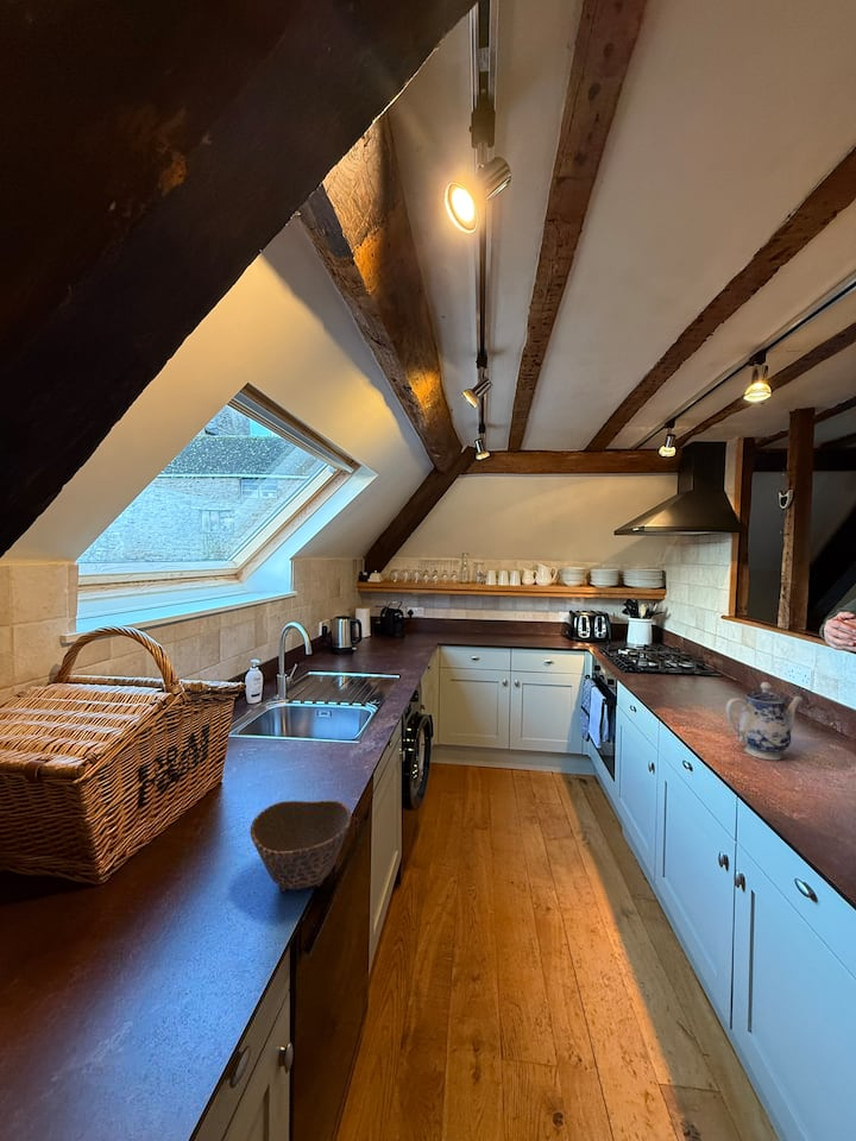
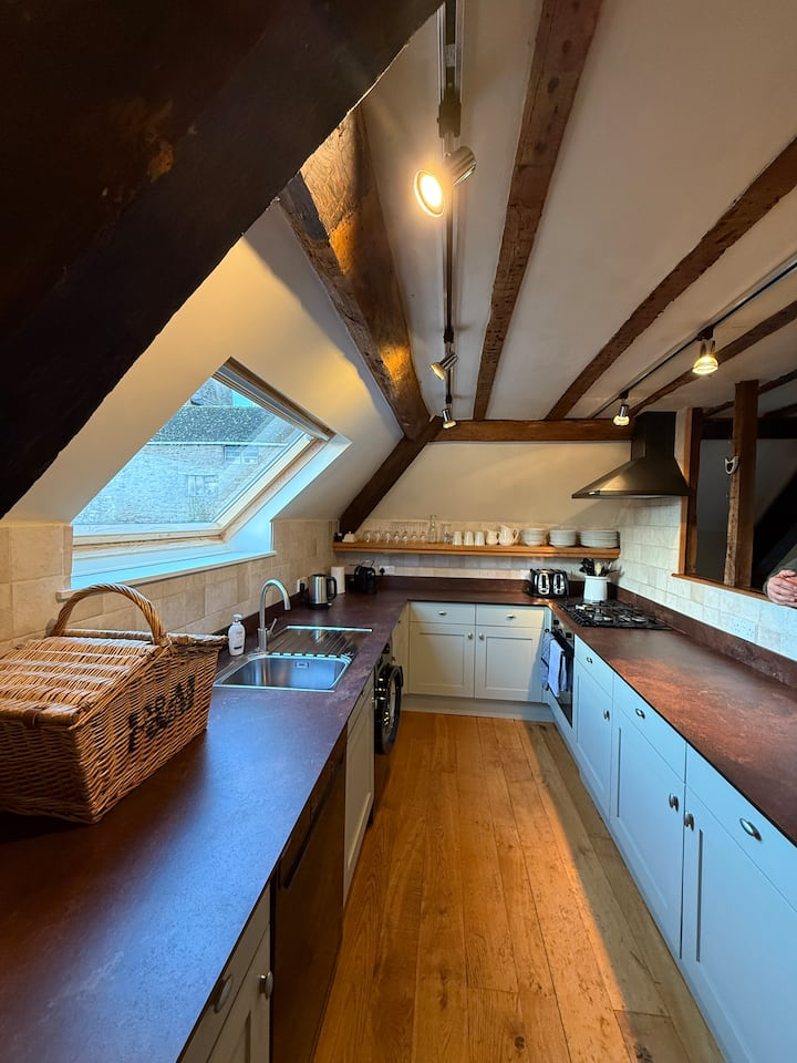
- bowl (302, 850)
- teapot (763, 718)
